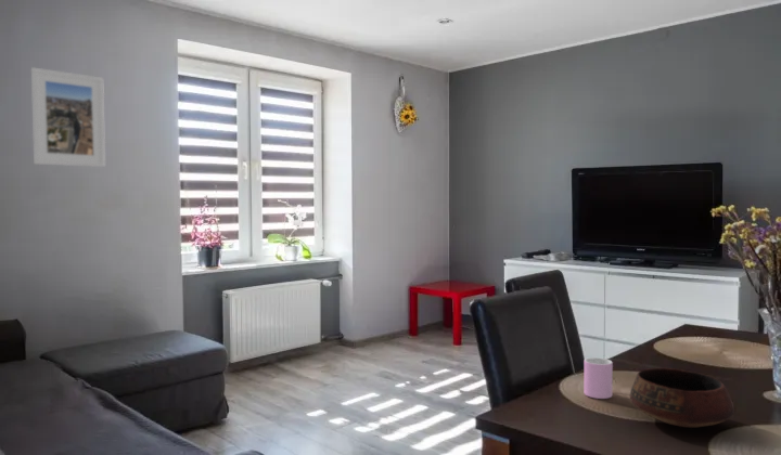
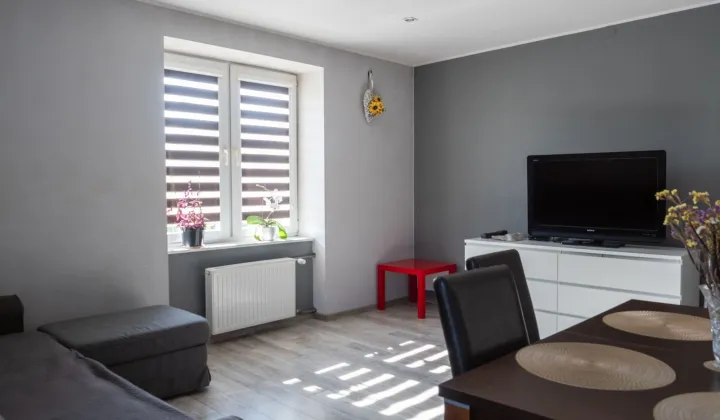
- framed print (69, 119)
- cup (600, 376)
- bowl (679, 400)
